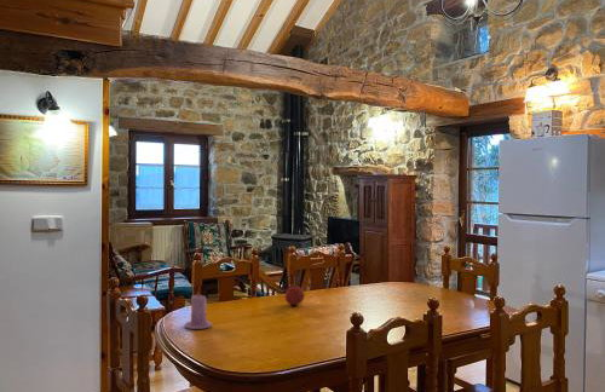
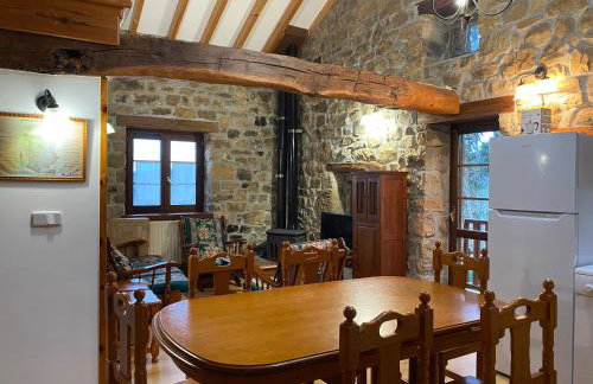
- candle (197, 307)
- fruit (294, 294)
